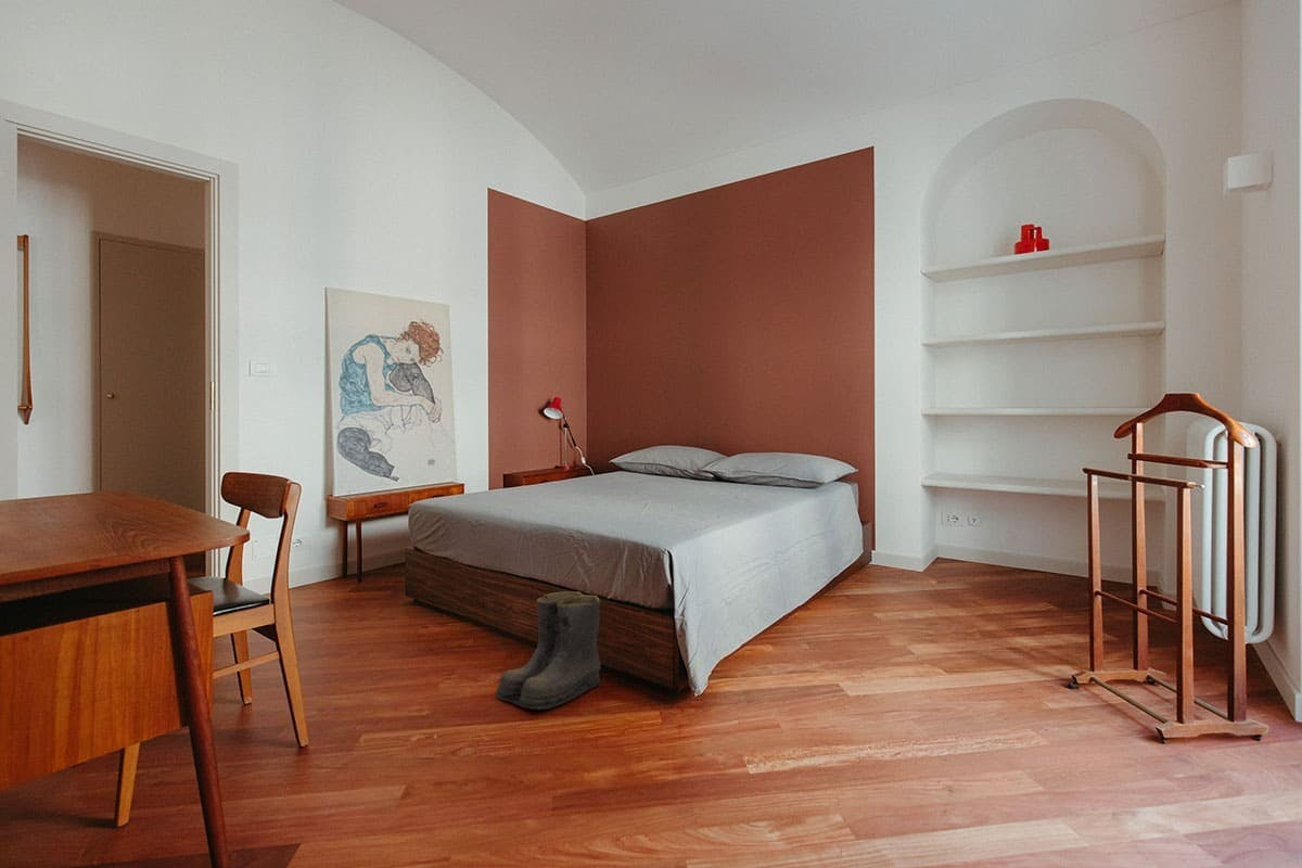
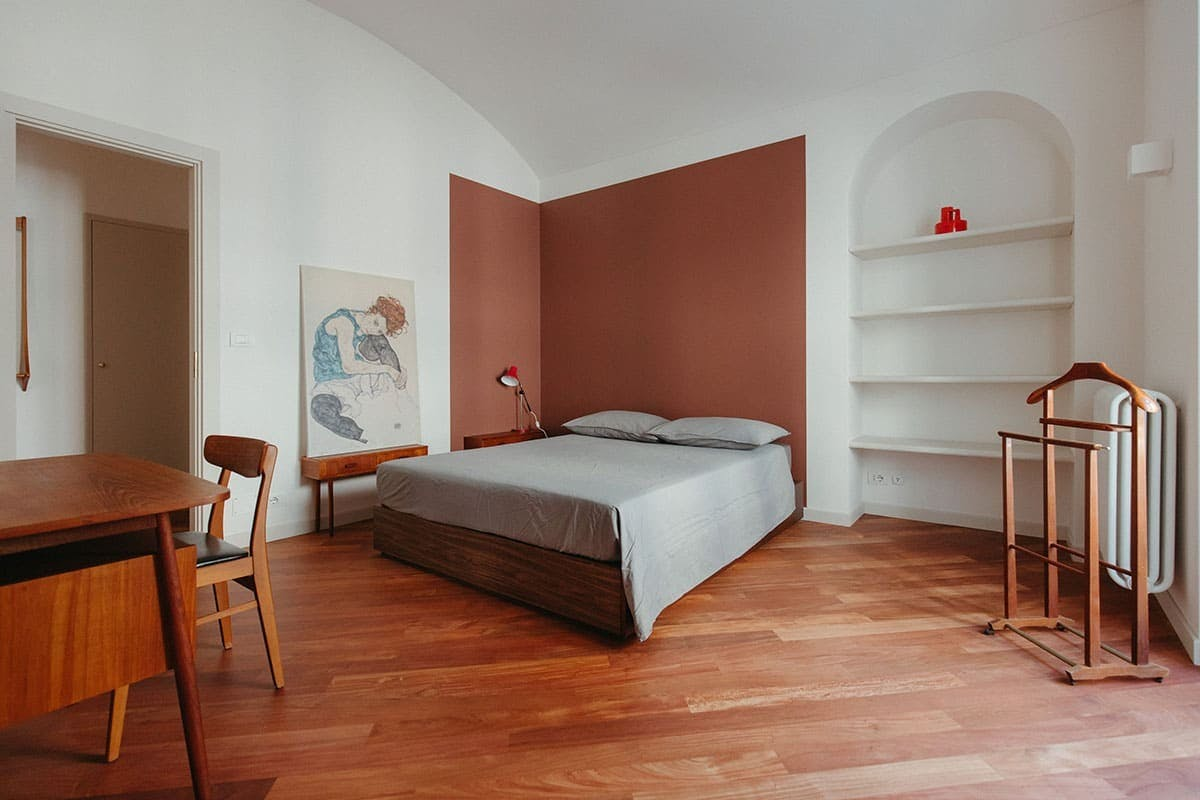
- boots (550, 644)
